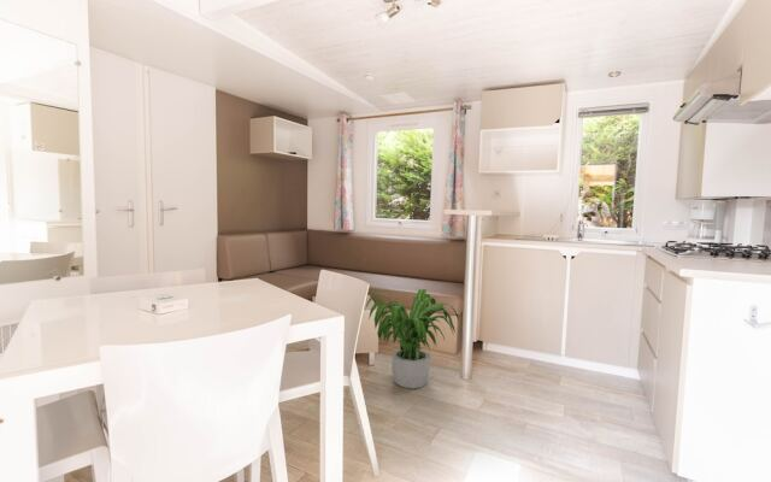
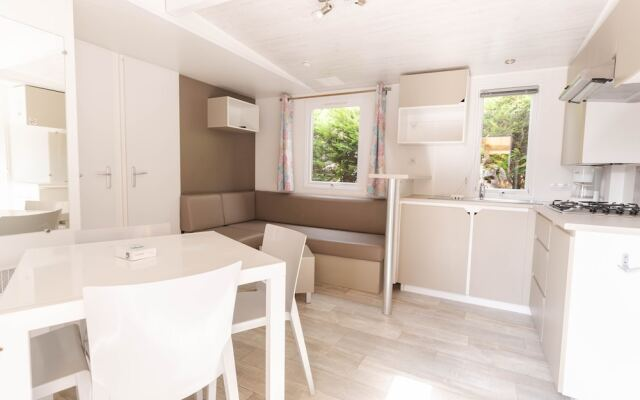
- potted plant (407, 339)
